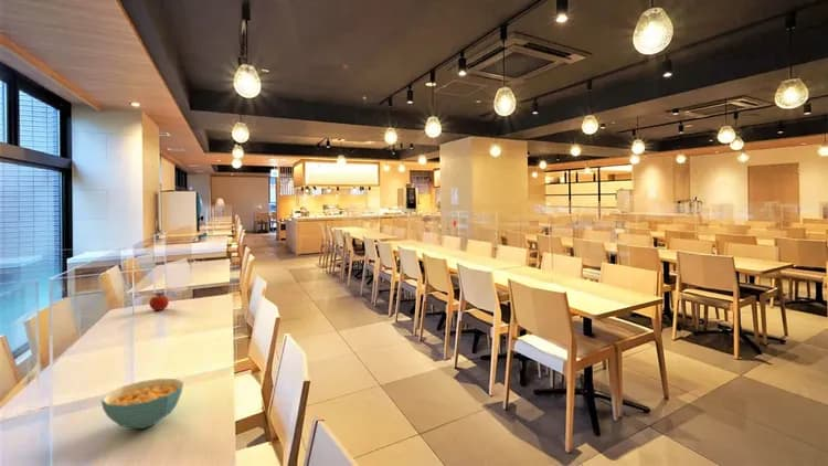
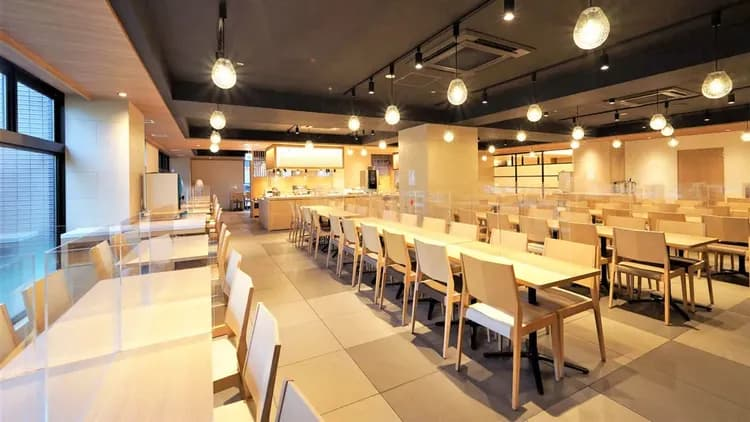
- cereal bowl (145, 406)
- fruit (159, 300)
